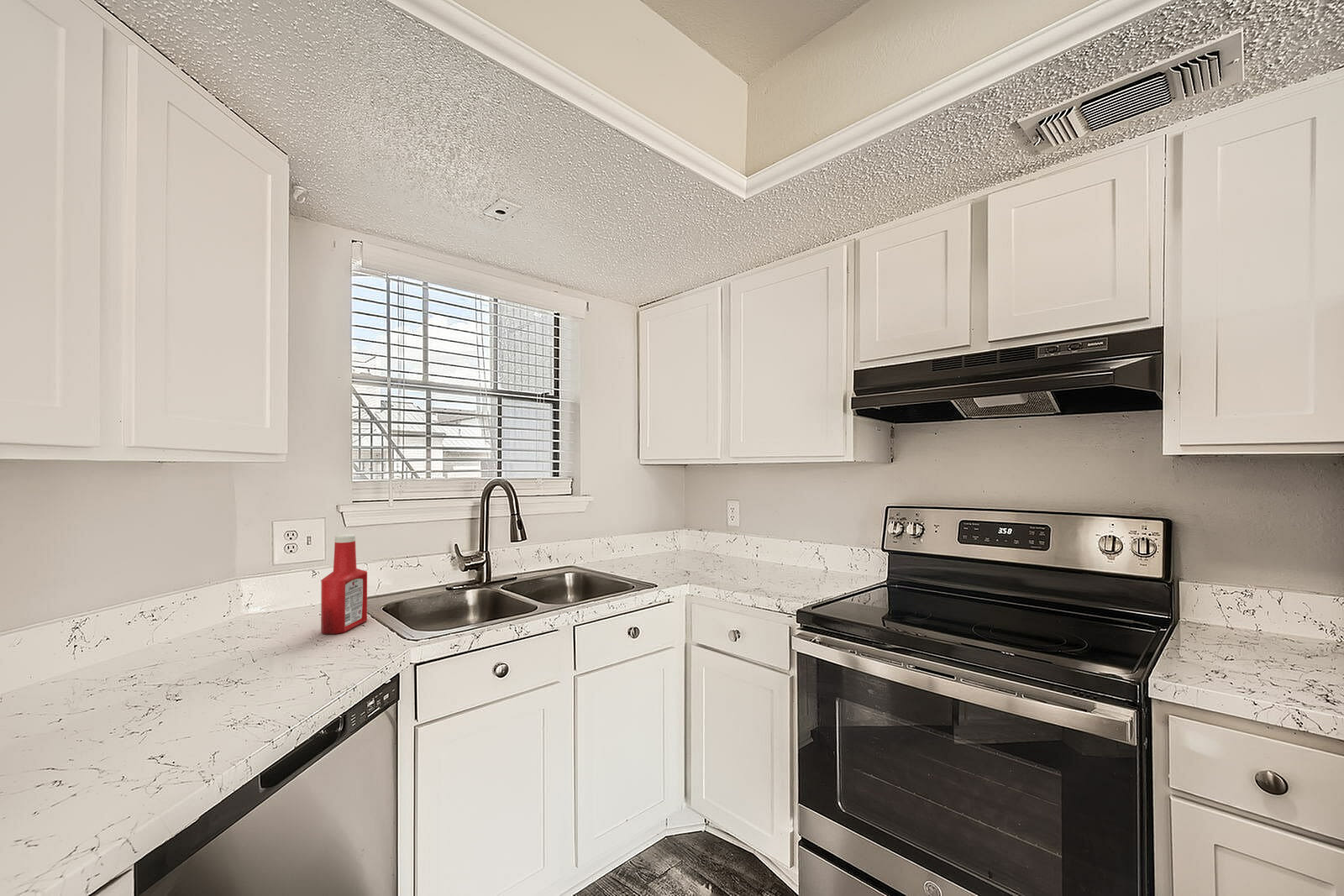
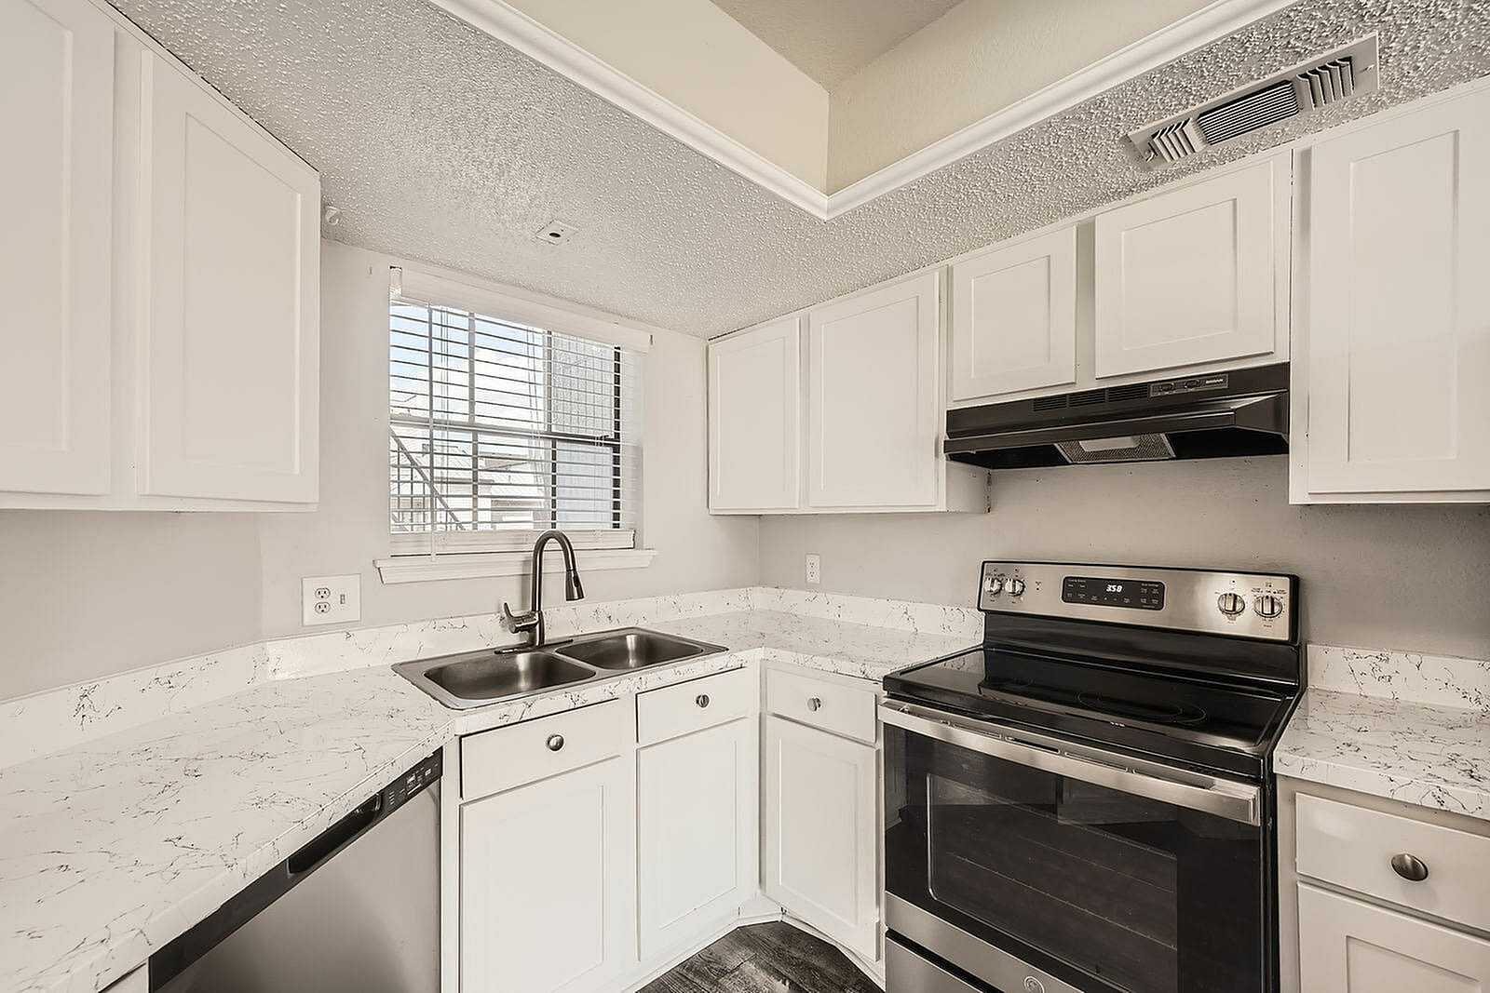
- soap bottle (344, 580)
